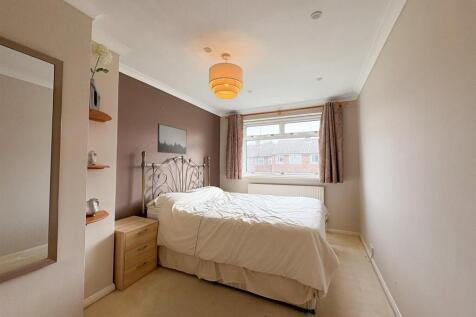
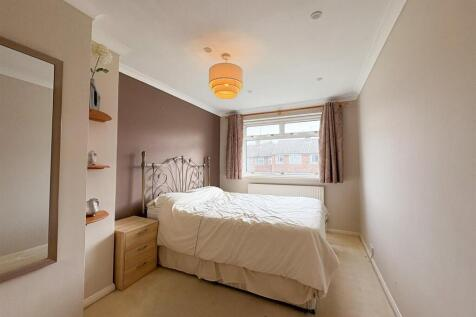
- wall art (173, 140)
